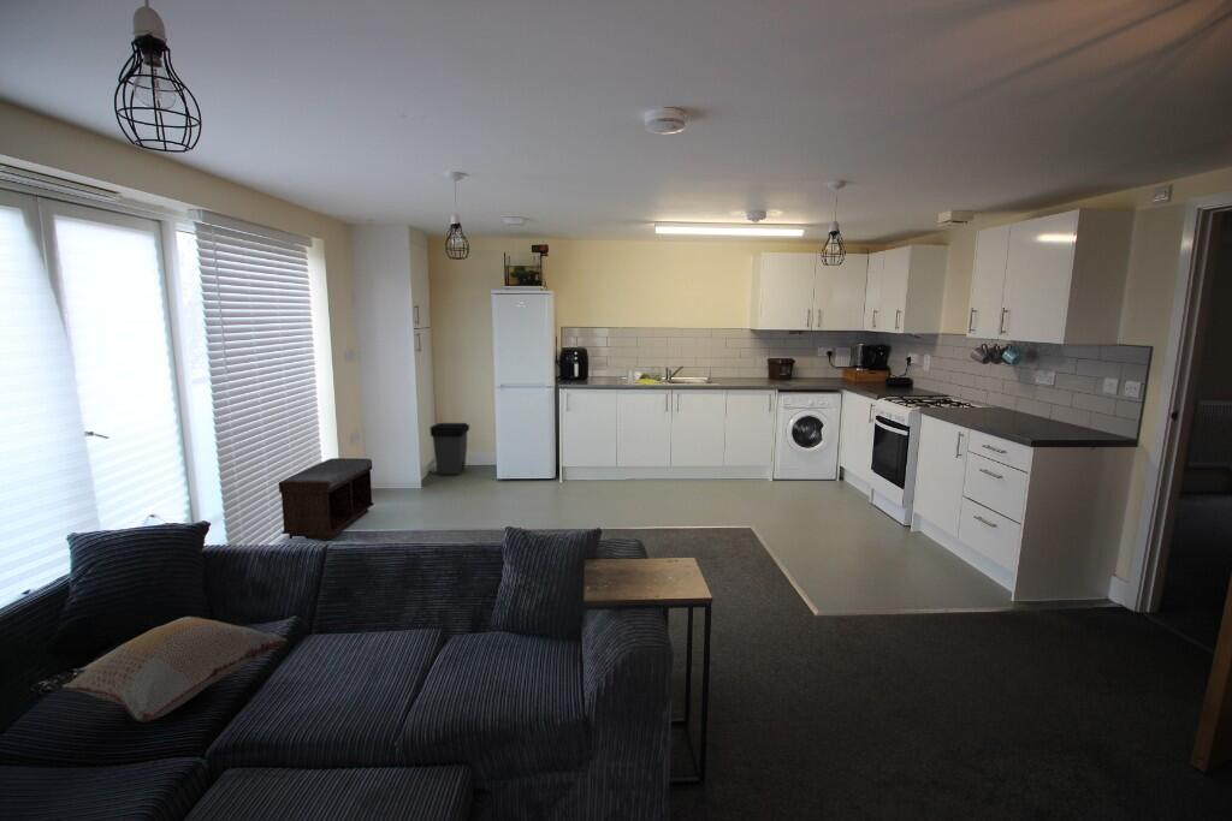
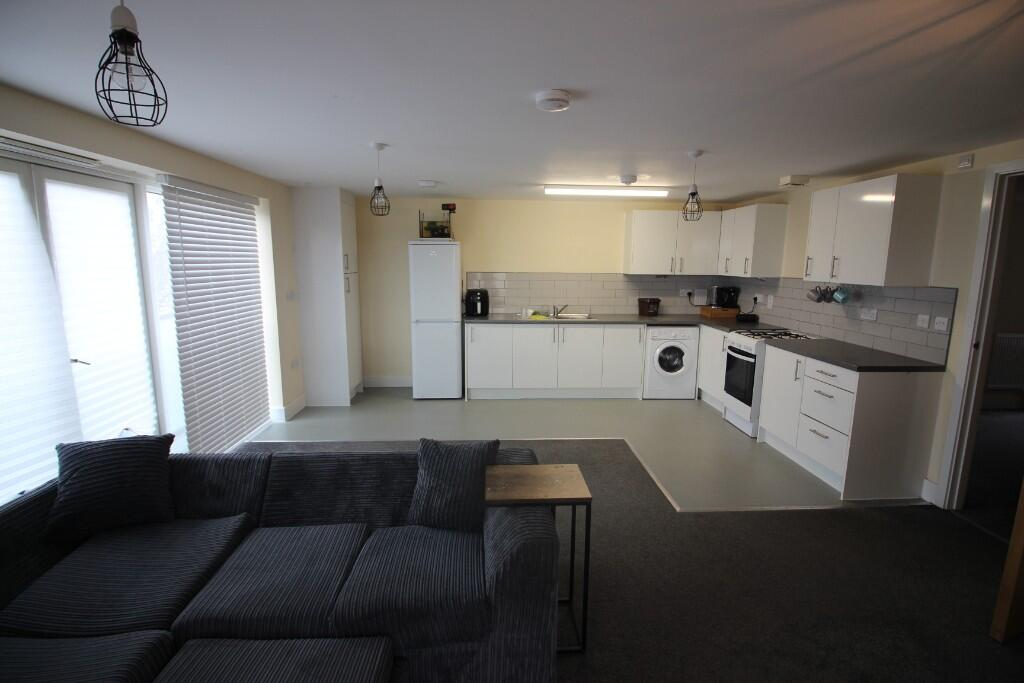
- trash can (450, 447)
- bench (331, 495)
- decorative pillow (167, 661)
